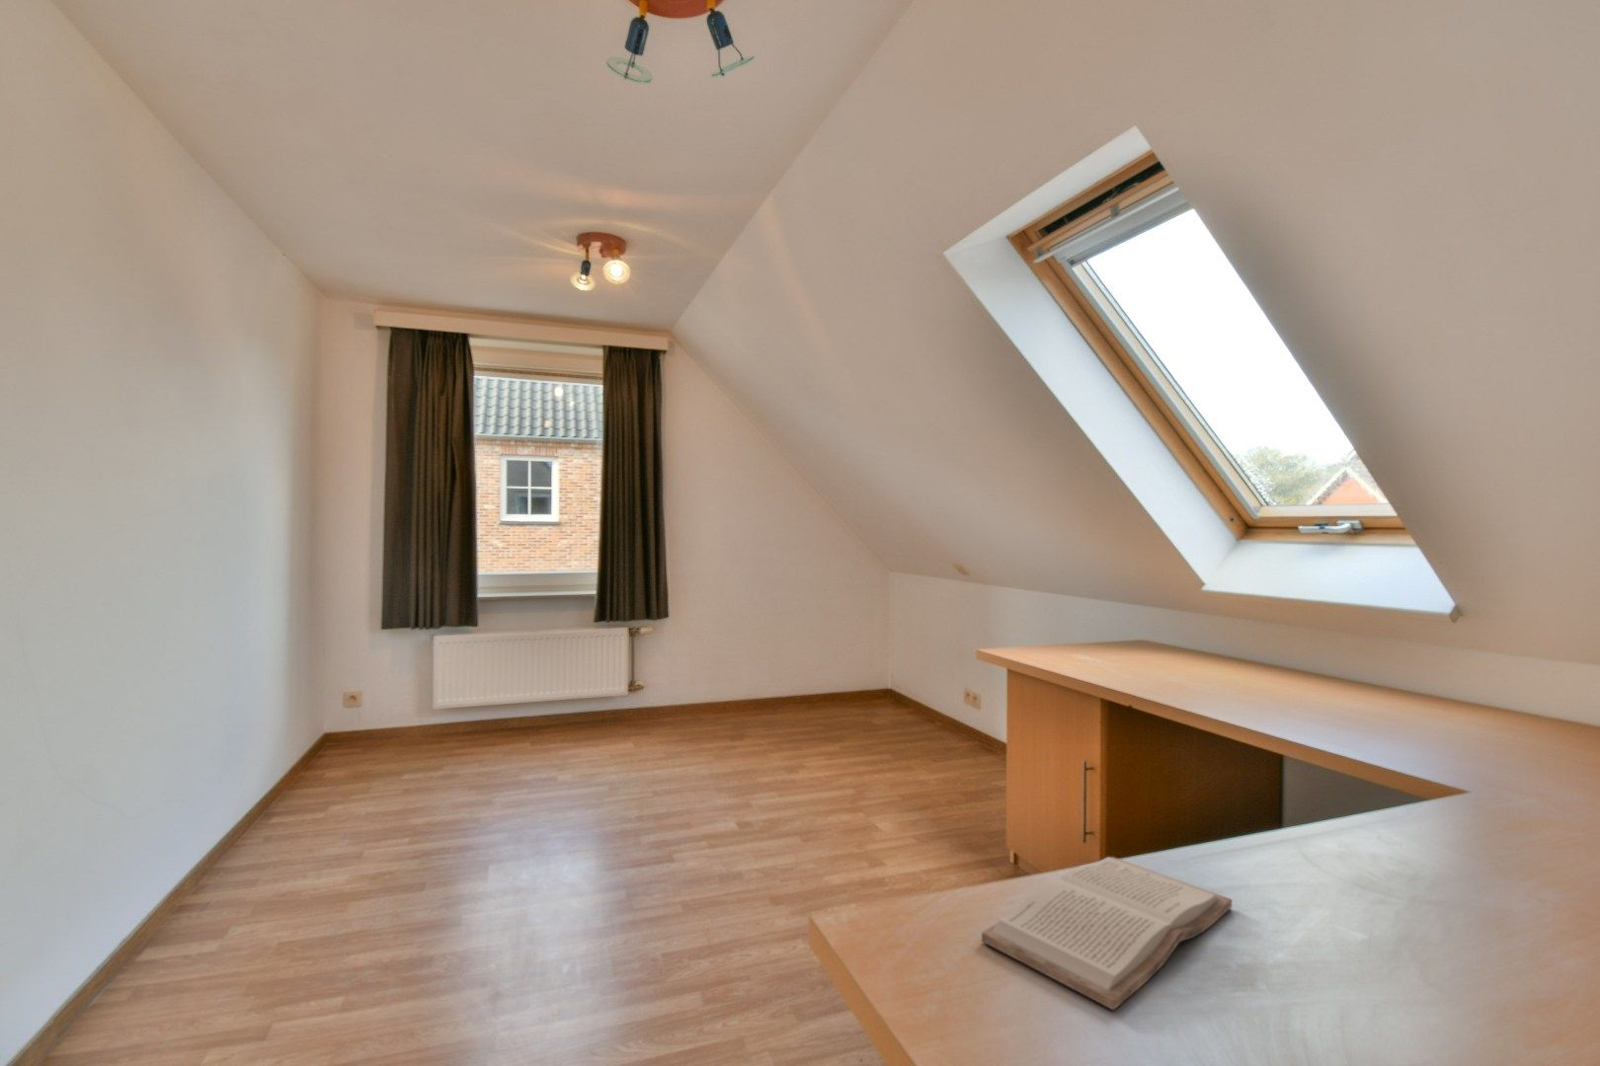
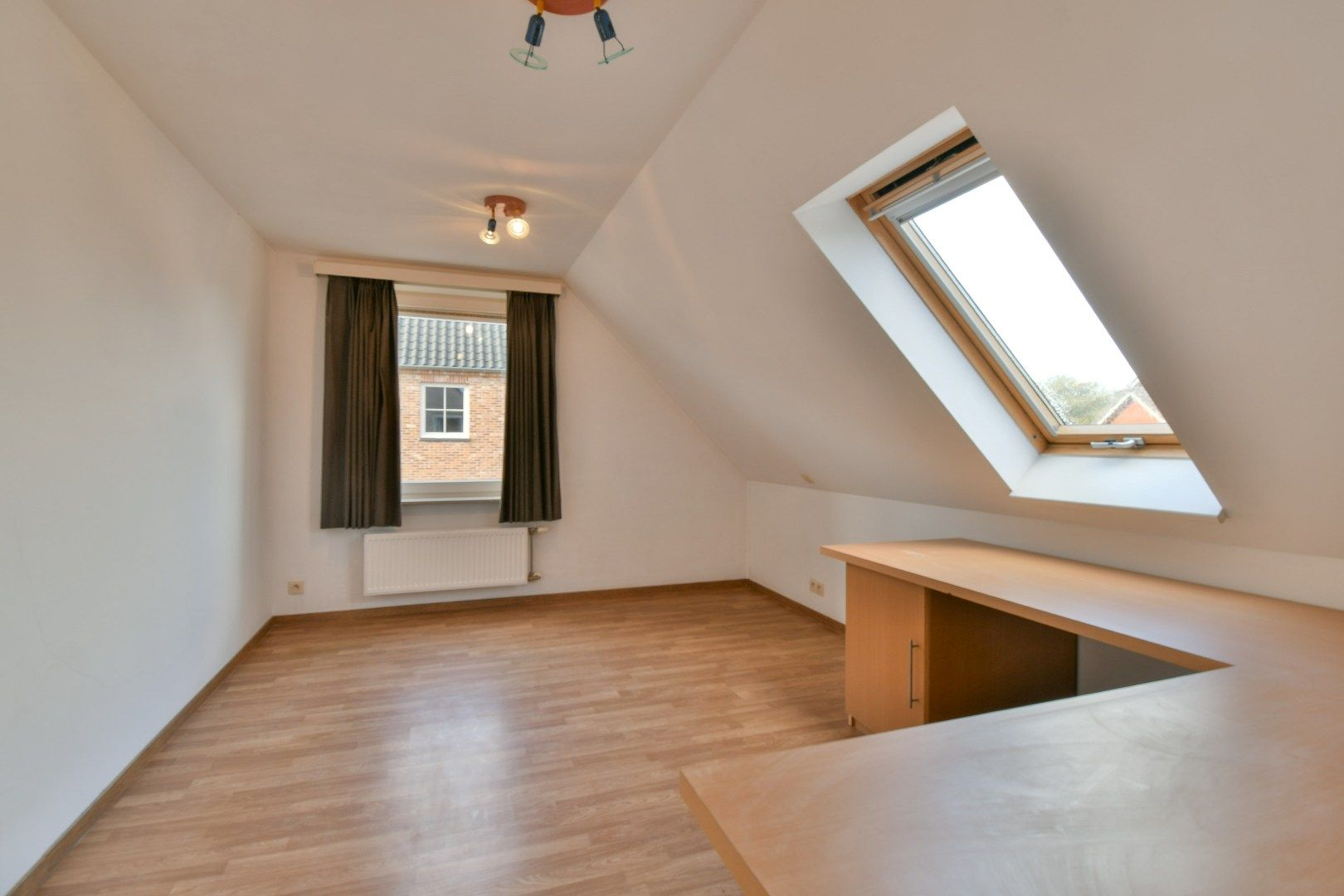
- book (1112, 911)
